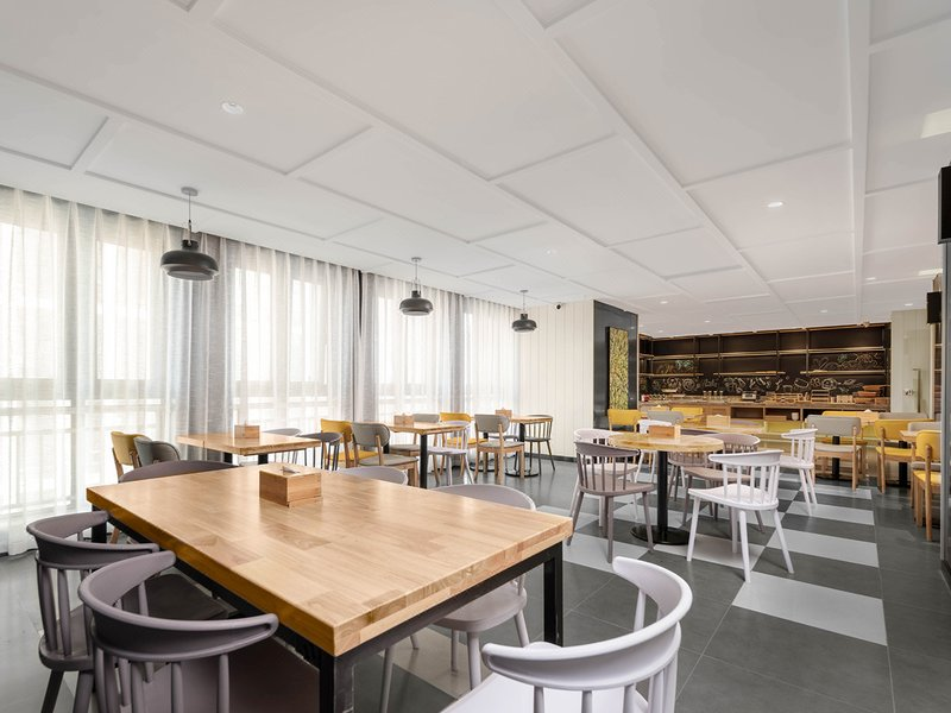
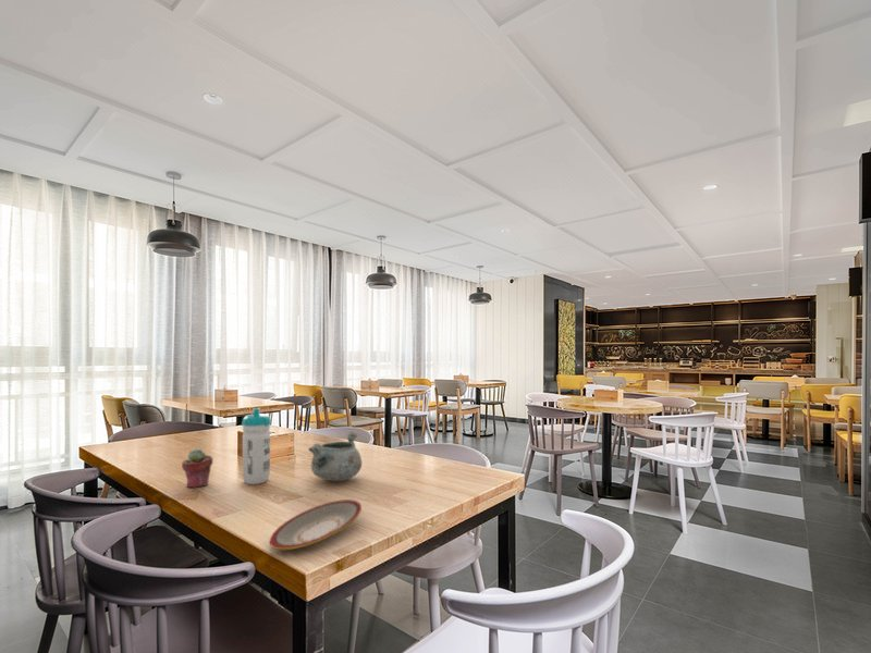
+ water bottle (256, 444)
+ potted succulent (197, 466)
+ decorative bowl (336, 457)
+ plate (319, 526)
